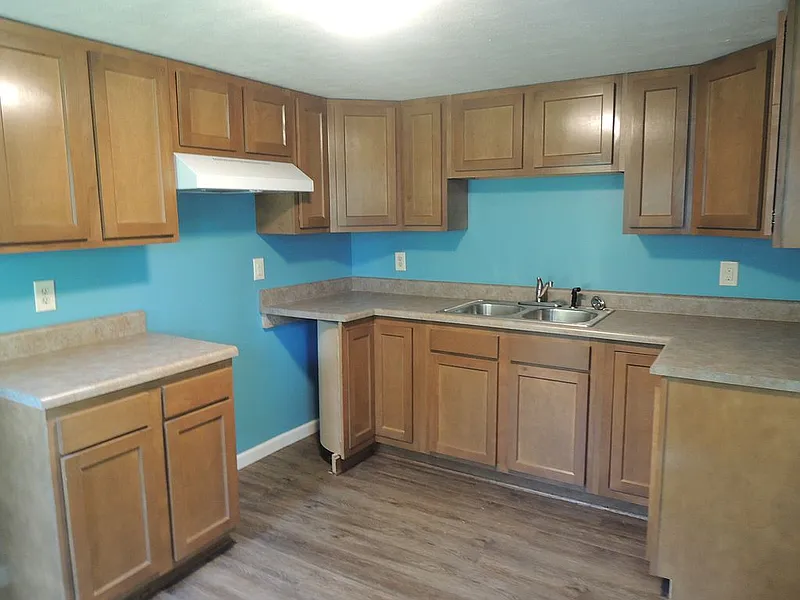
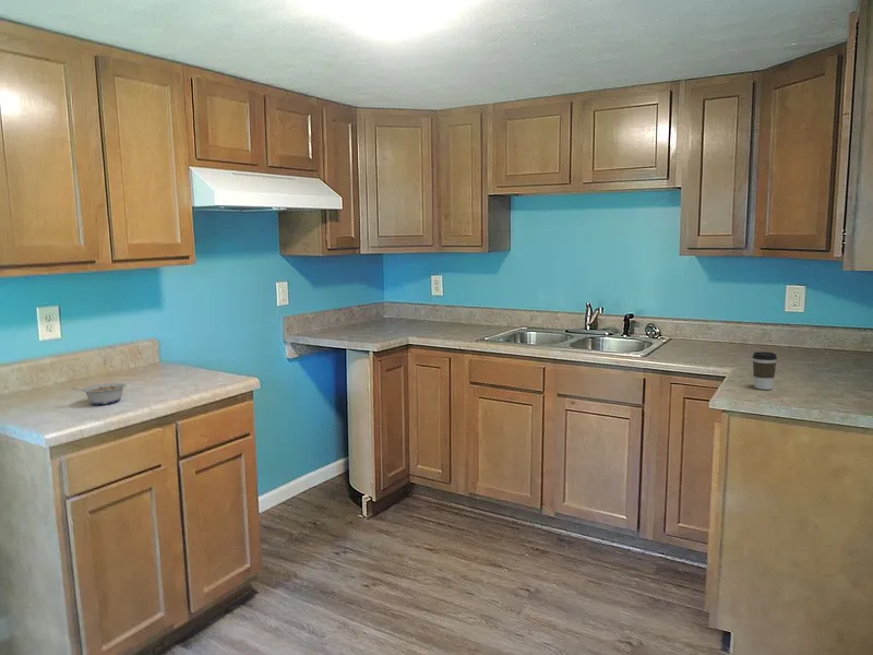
+ coffee cup (764, 370)
+ legume (103, 393)
